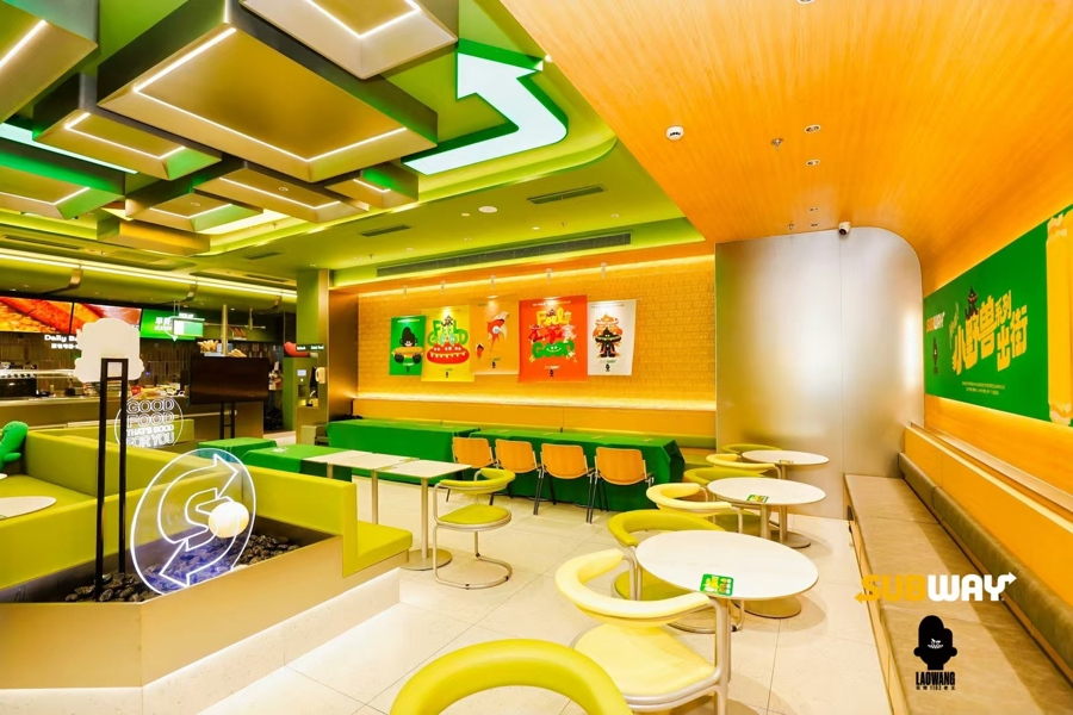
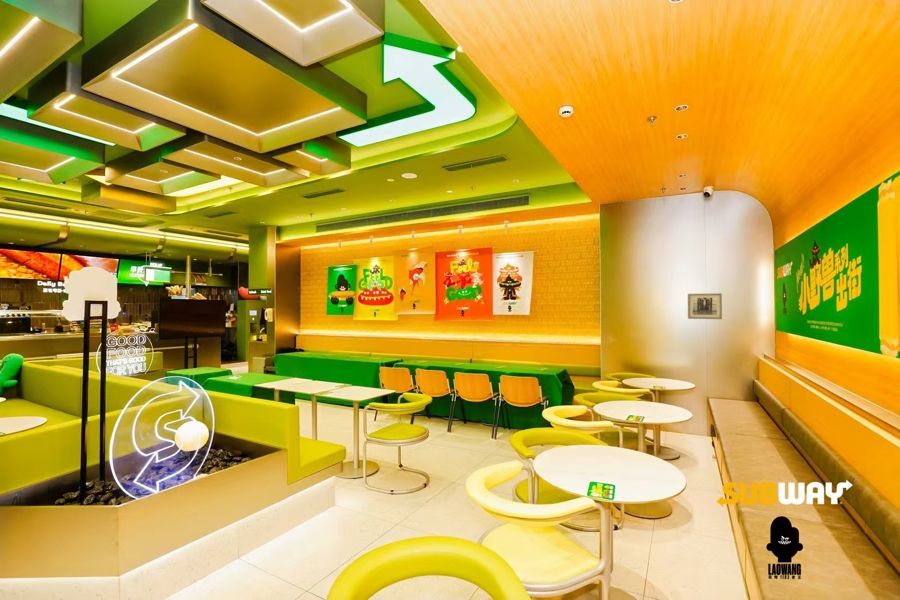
+ wall art (704, 306)
